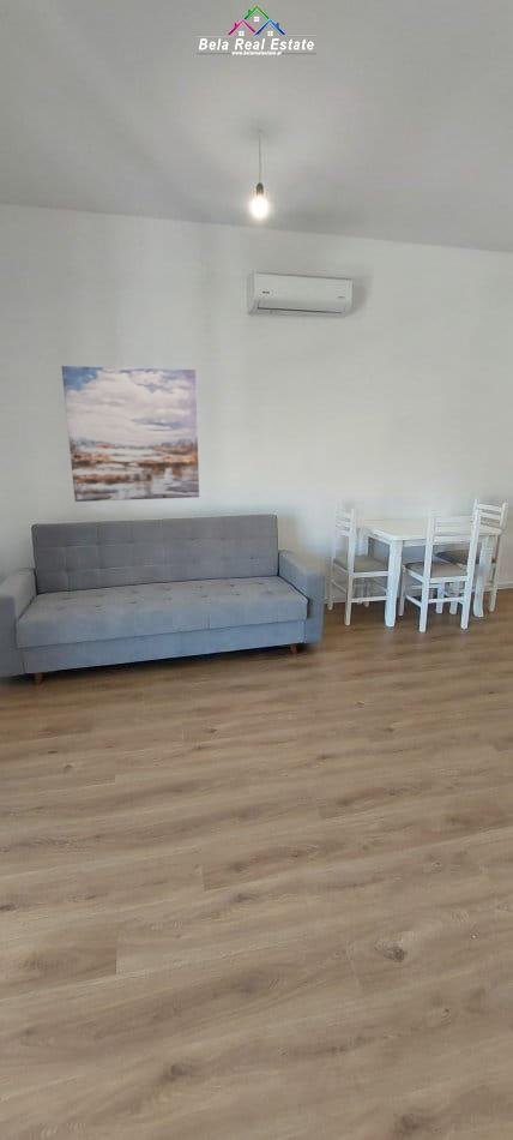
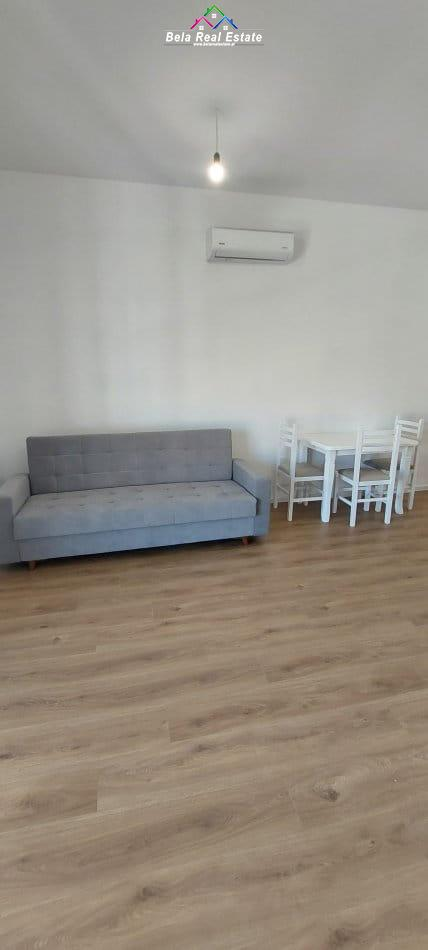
- wall art (134, 436)
